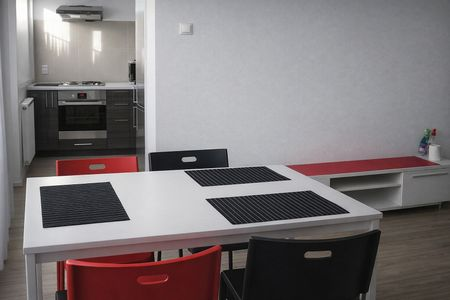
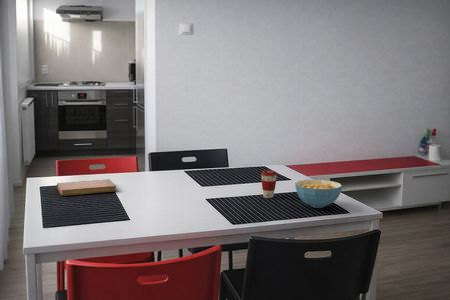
+ cereal bowl (317, 195)
+ coffee cup (268, 184)
+ notebook (86, 186)
